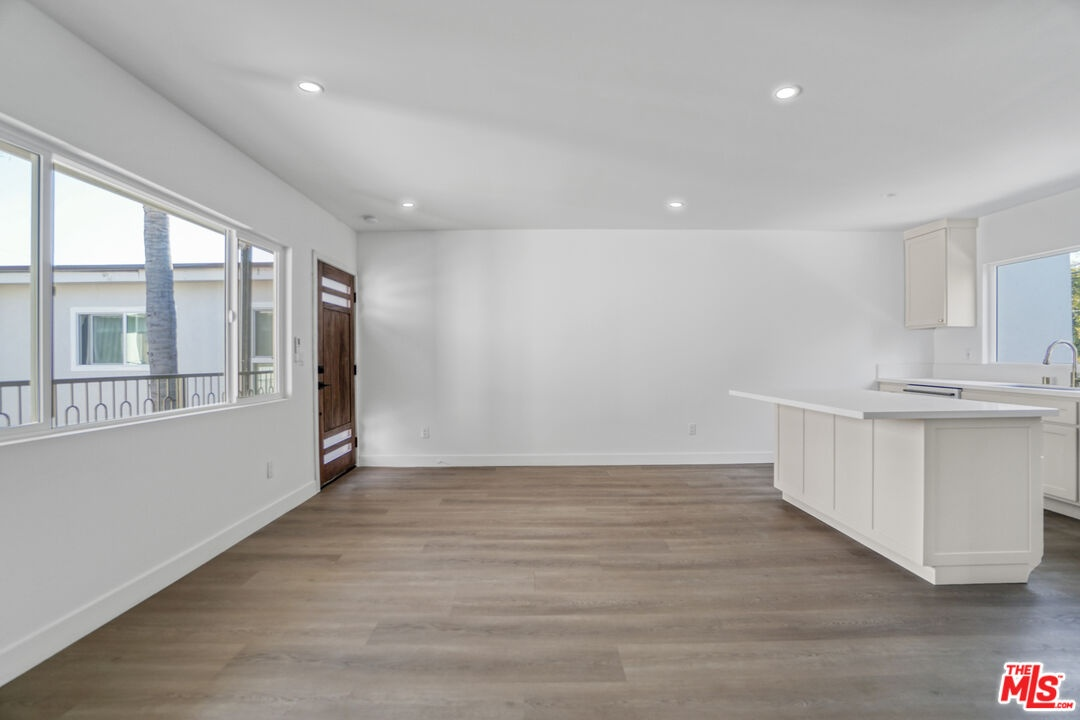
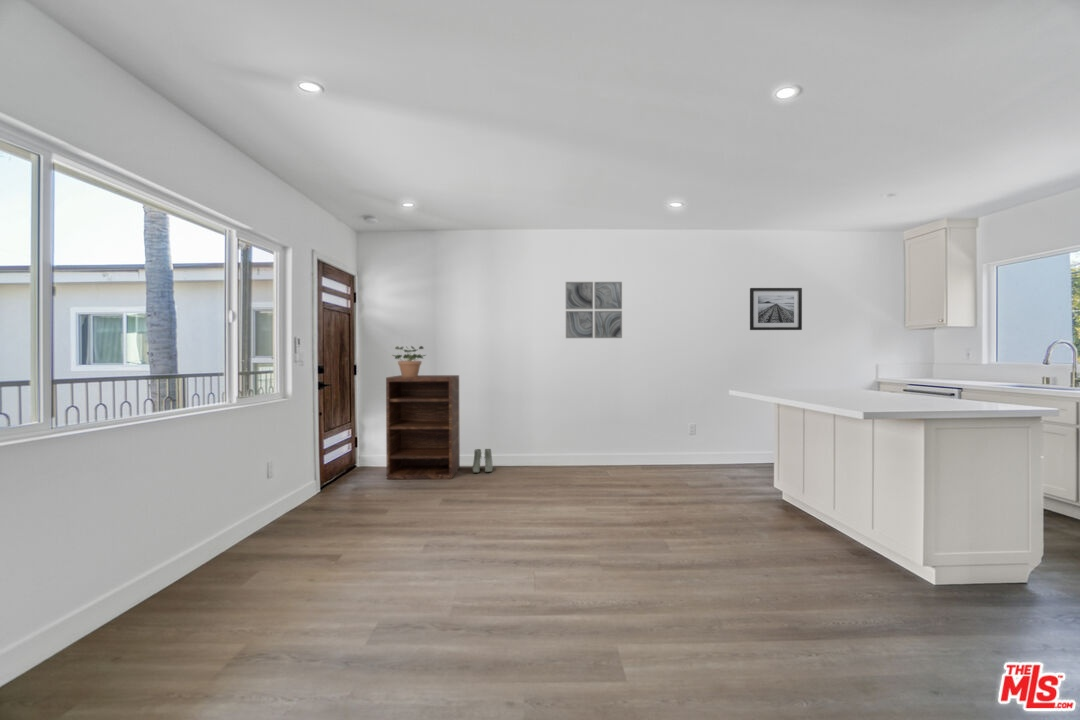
+ potted plant (407, 361)
+ wall art (775, 309)
+ boots (484, 459)
+ wall art (594, 311)
+ shelving unit (424, 424)
